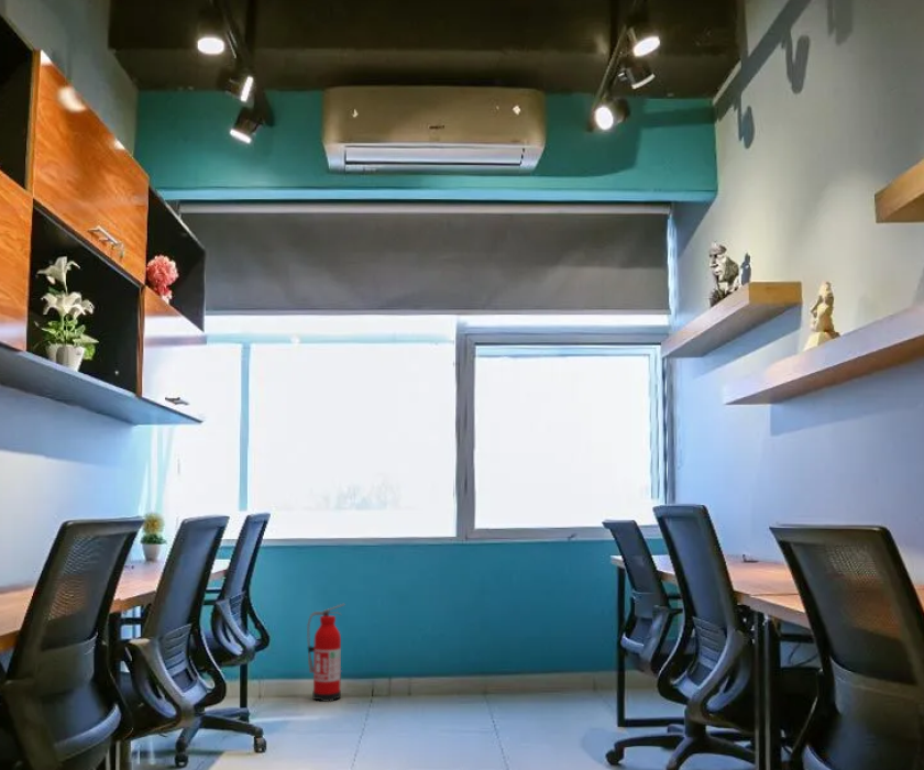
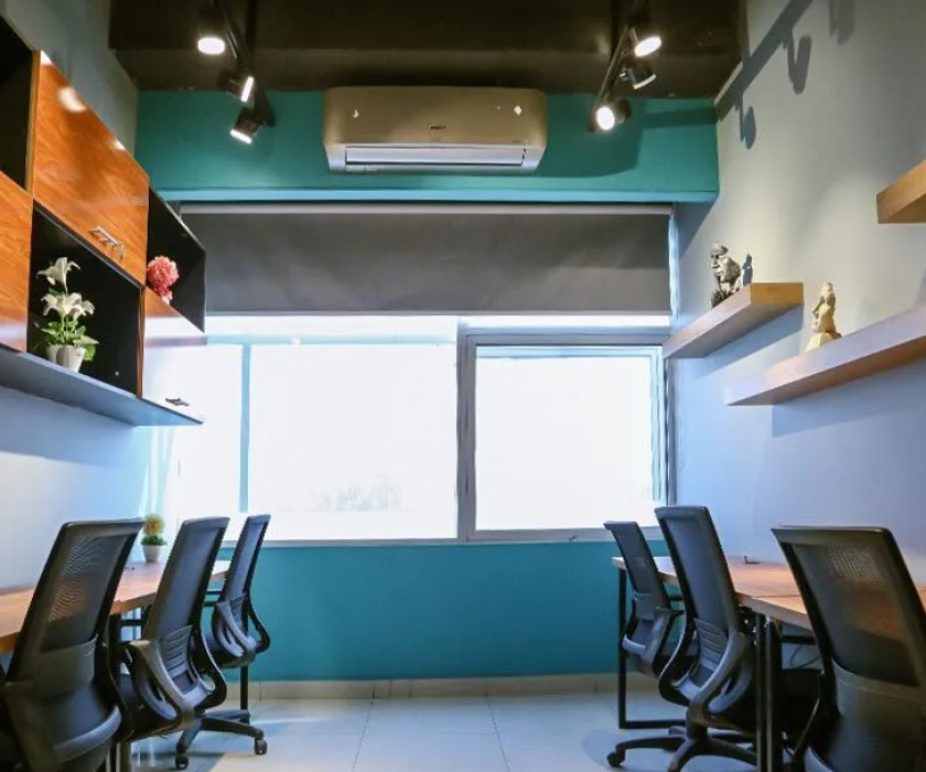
- fire extinguisher (326, 650)
